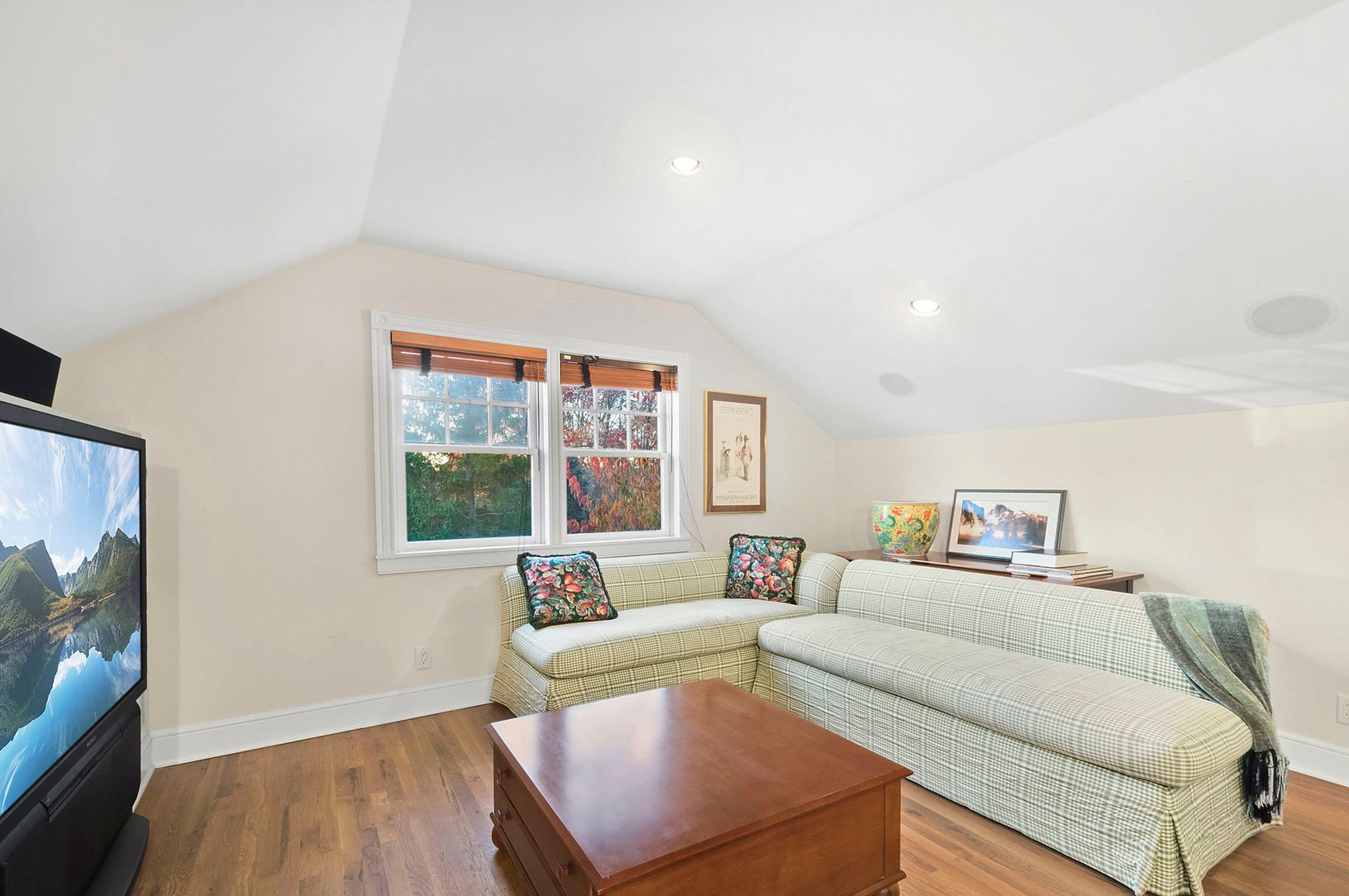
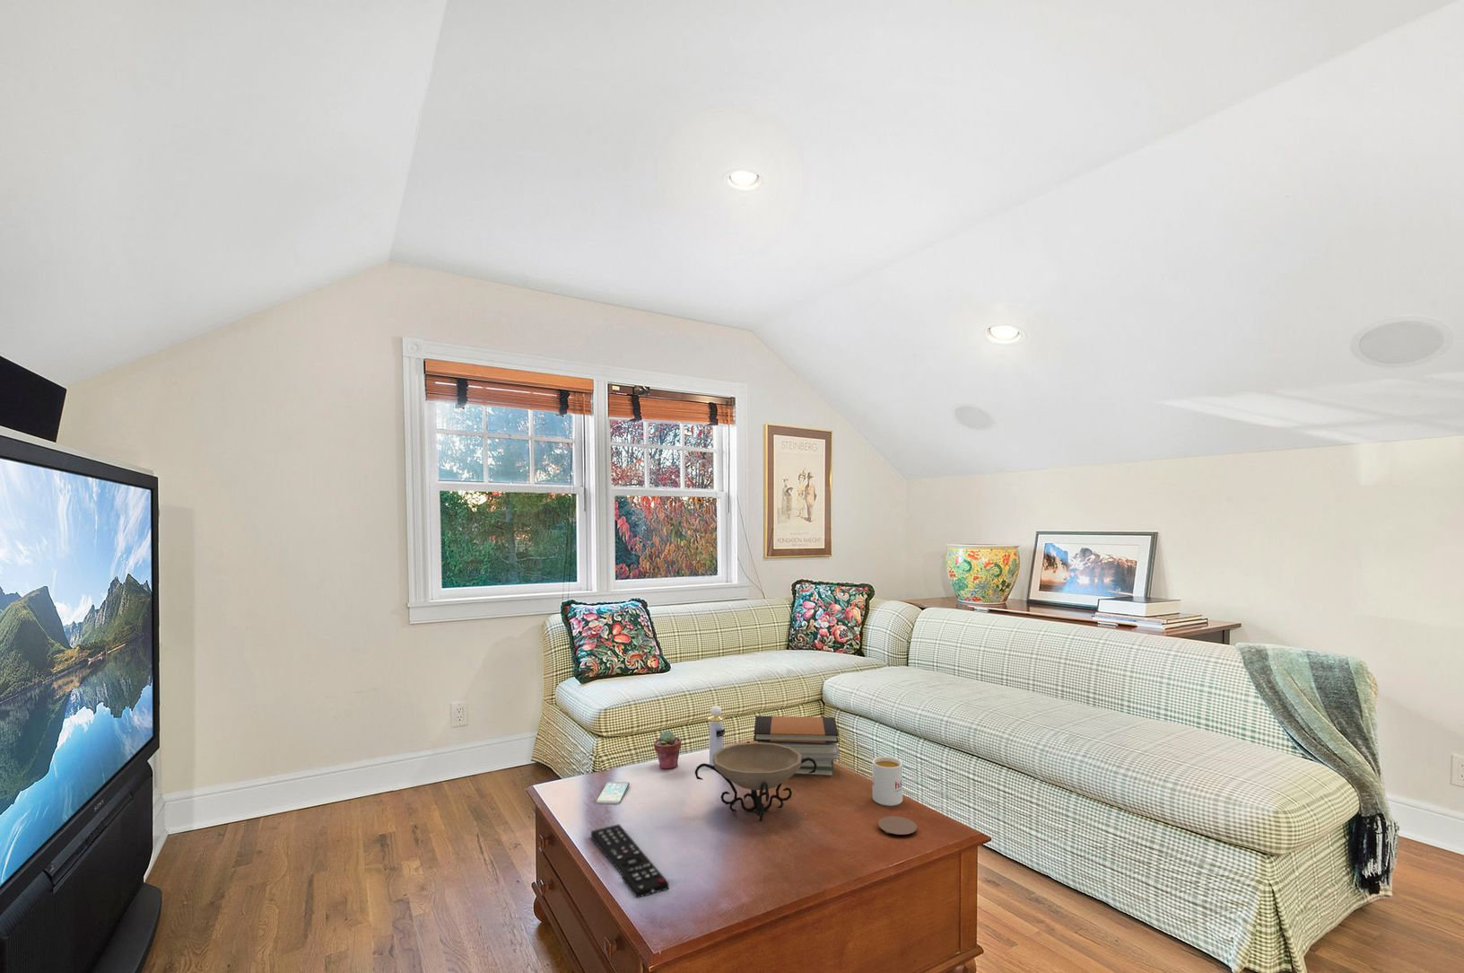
+ perfume bottle (716, 735)
+ potted succulent (667, 748)
+ remote control (627, 857)
+ book stack (795, 745)
+ coaster (898, 827)
+ smartphone (613, 793)
+ decorative bowl (756, 784)
+ mug (887, 779)
